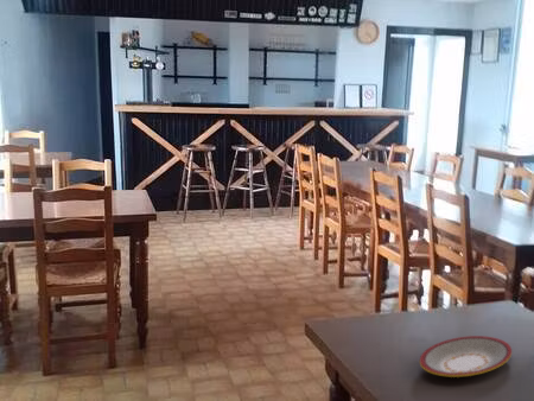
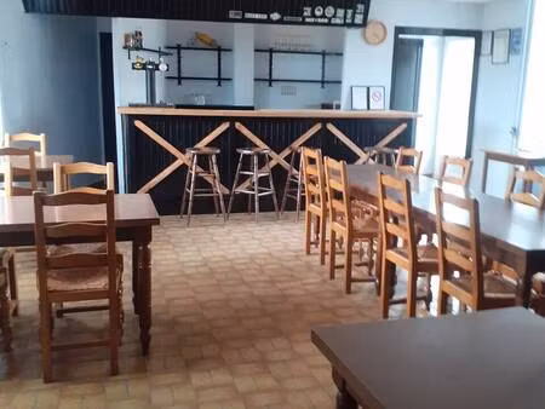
- plate (465, 358)
